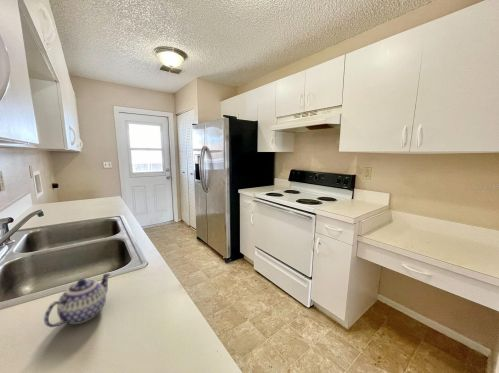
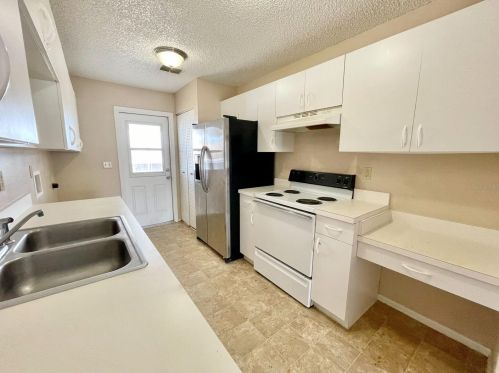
- teapot (82, 297)
